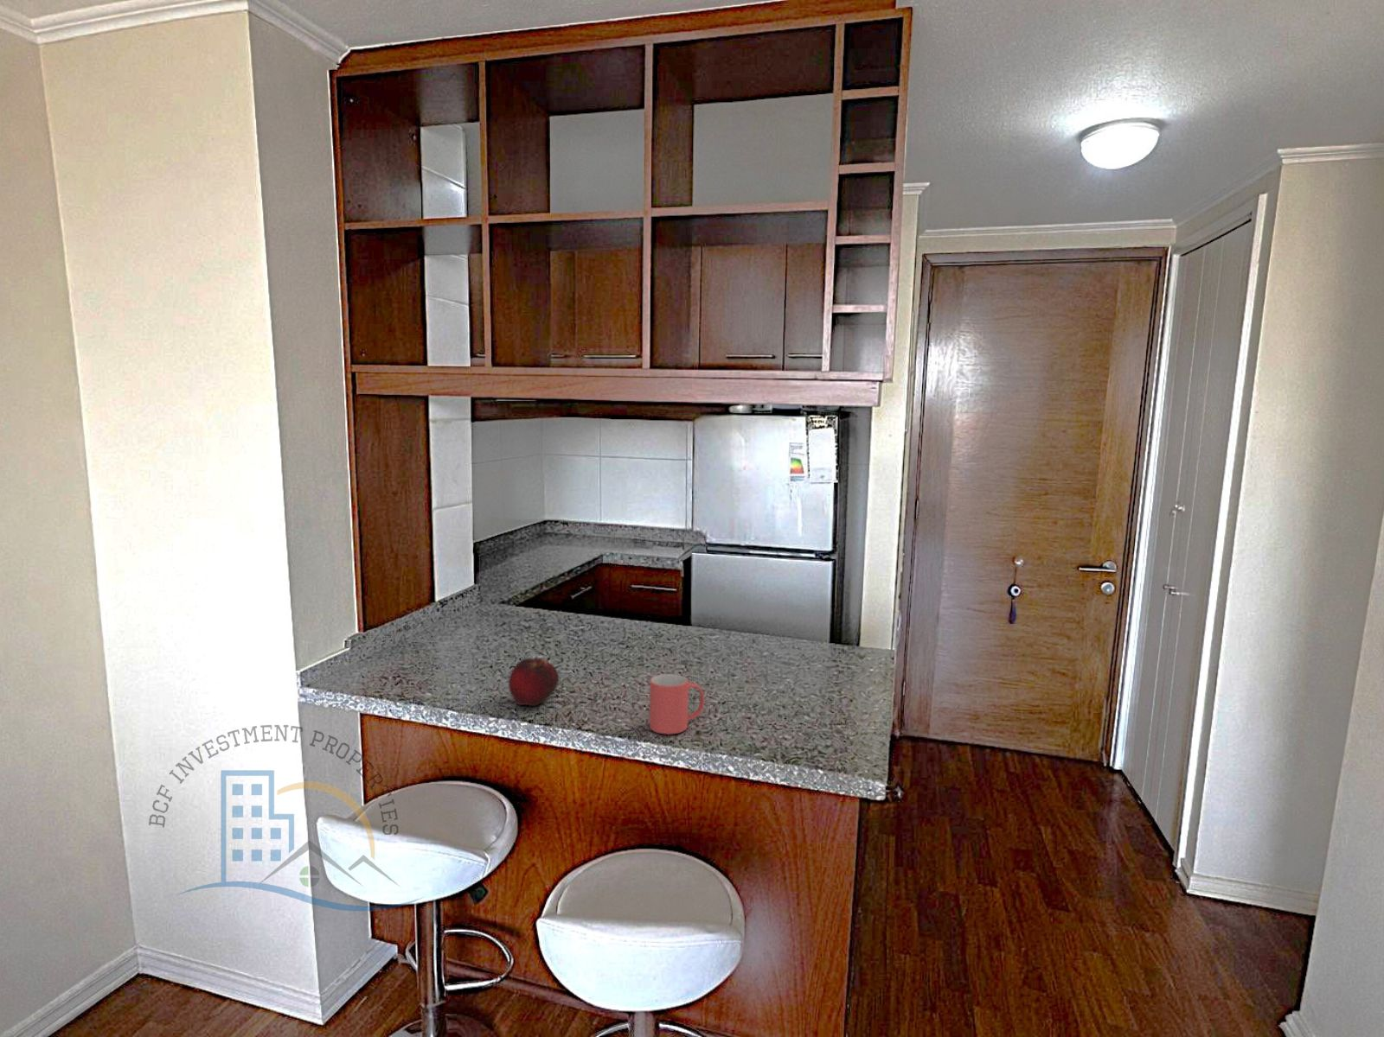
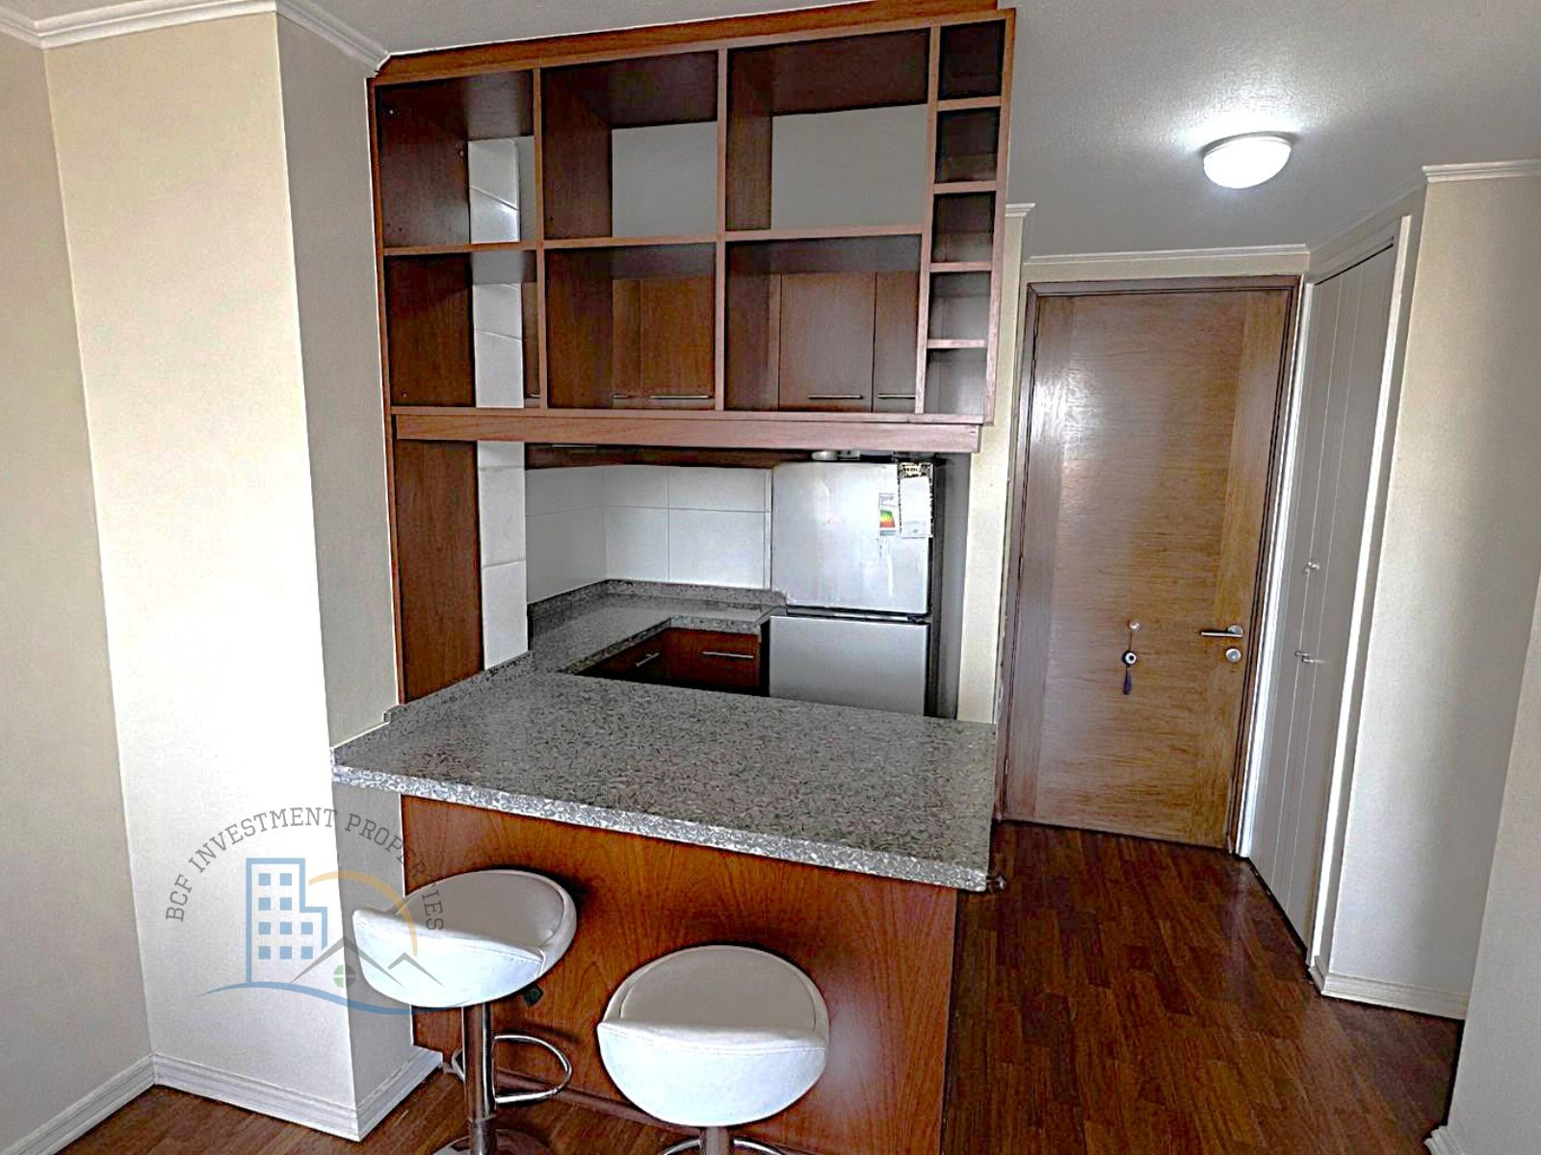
- fruit (533, 682)
- mug (677, 703)
